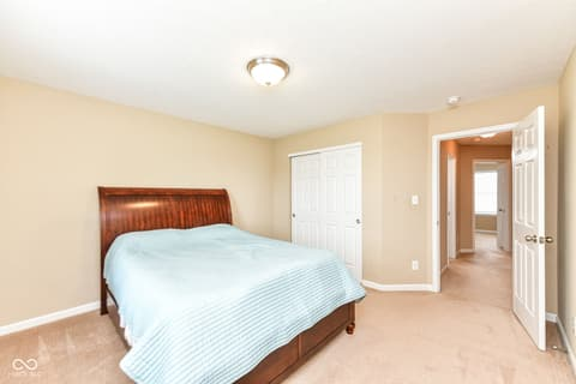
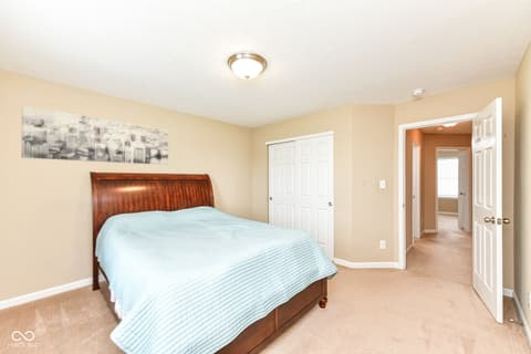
+ wall art (108, 140)
